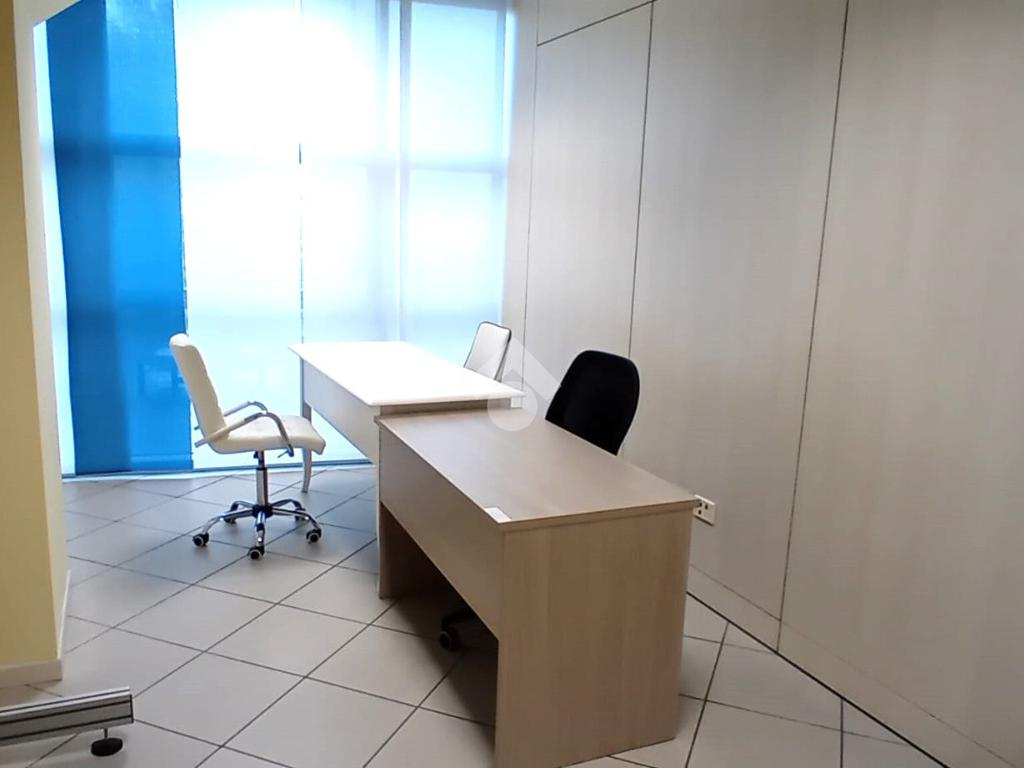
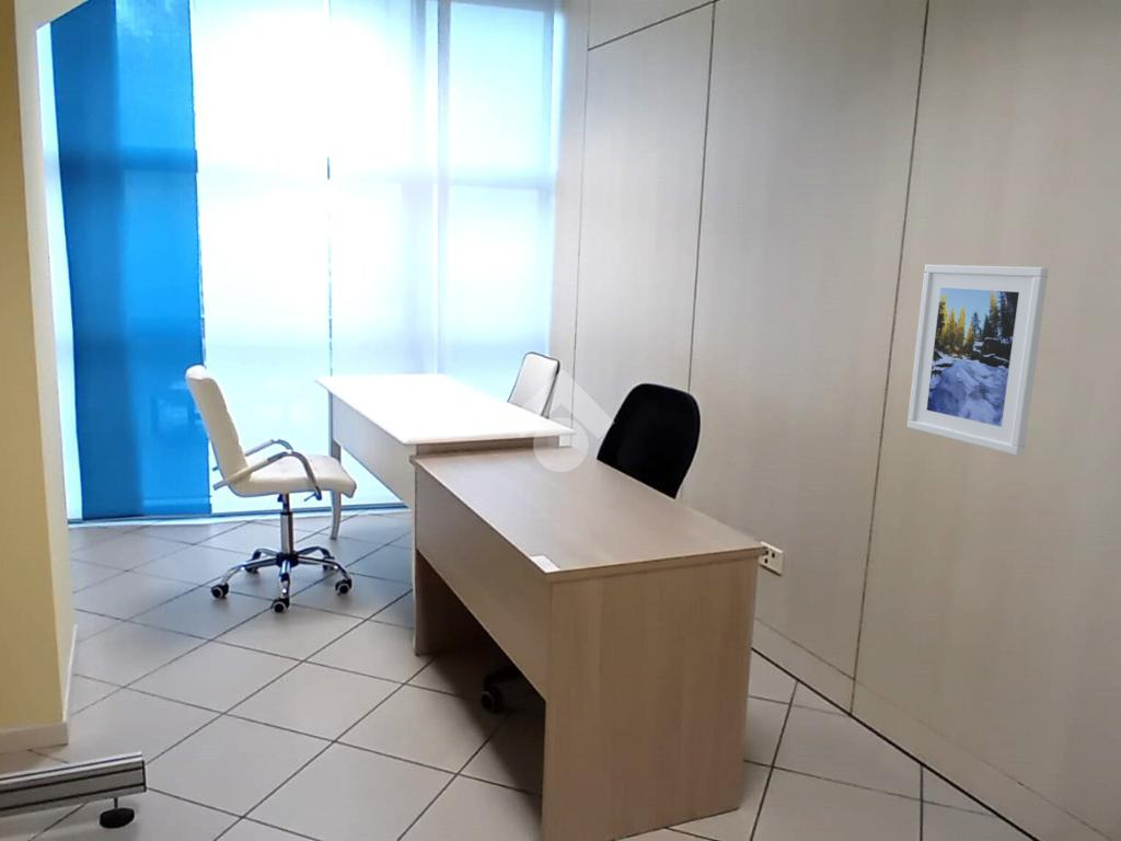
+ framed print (971, 354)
